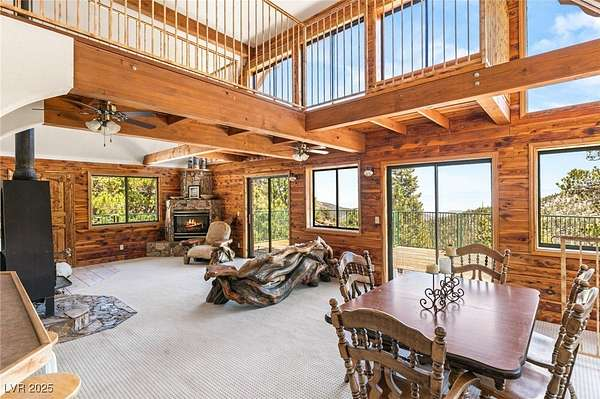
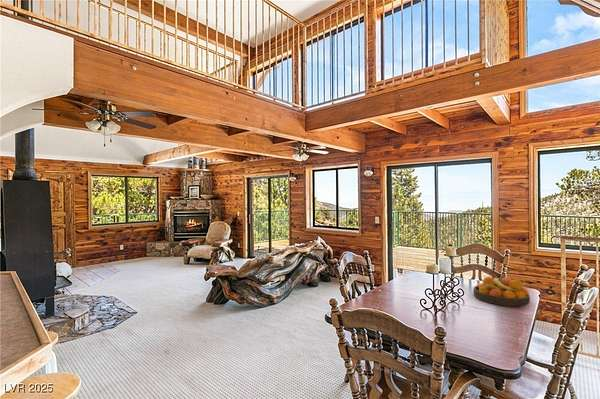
+ fruit bowl (500, 287)
